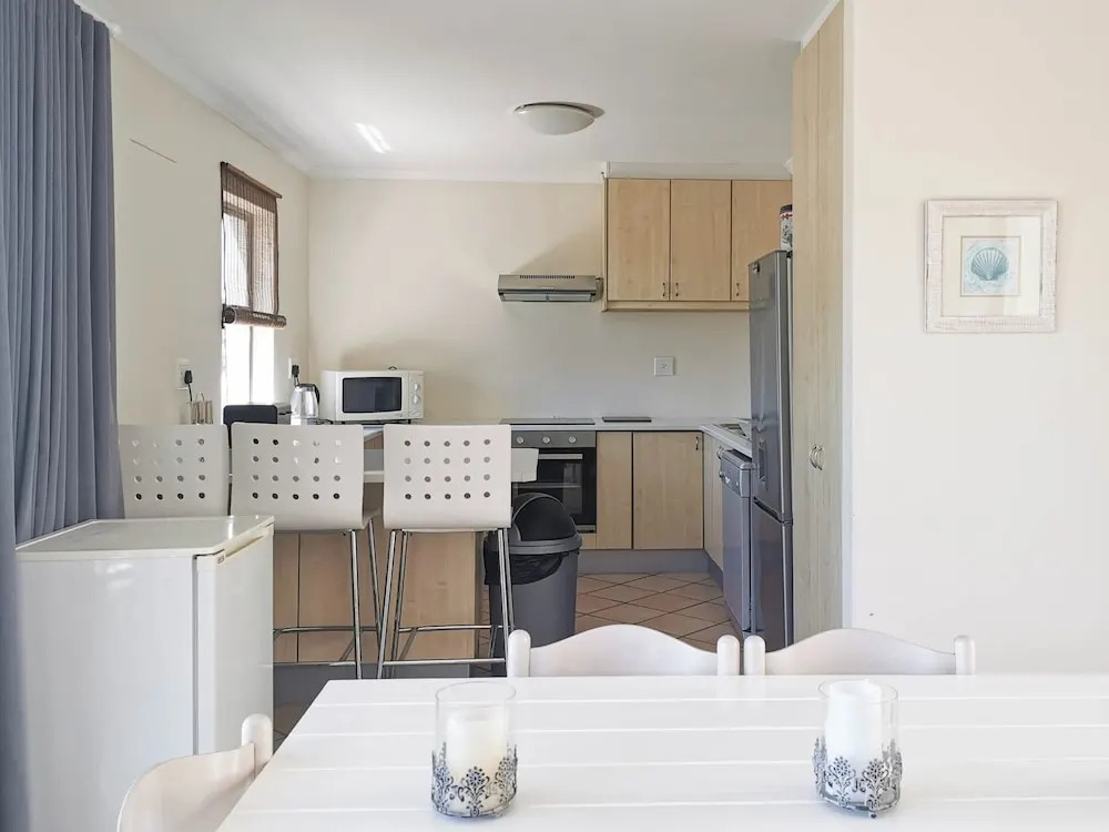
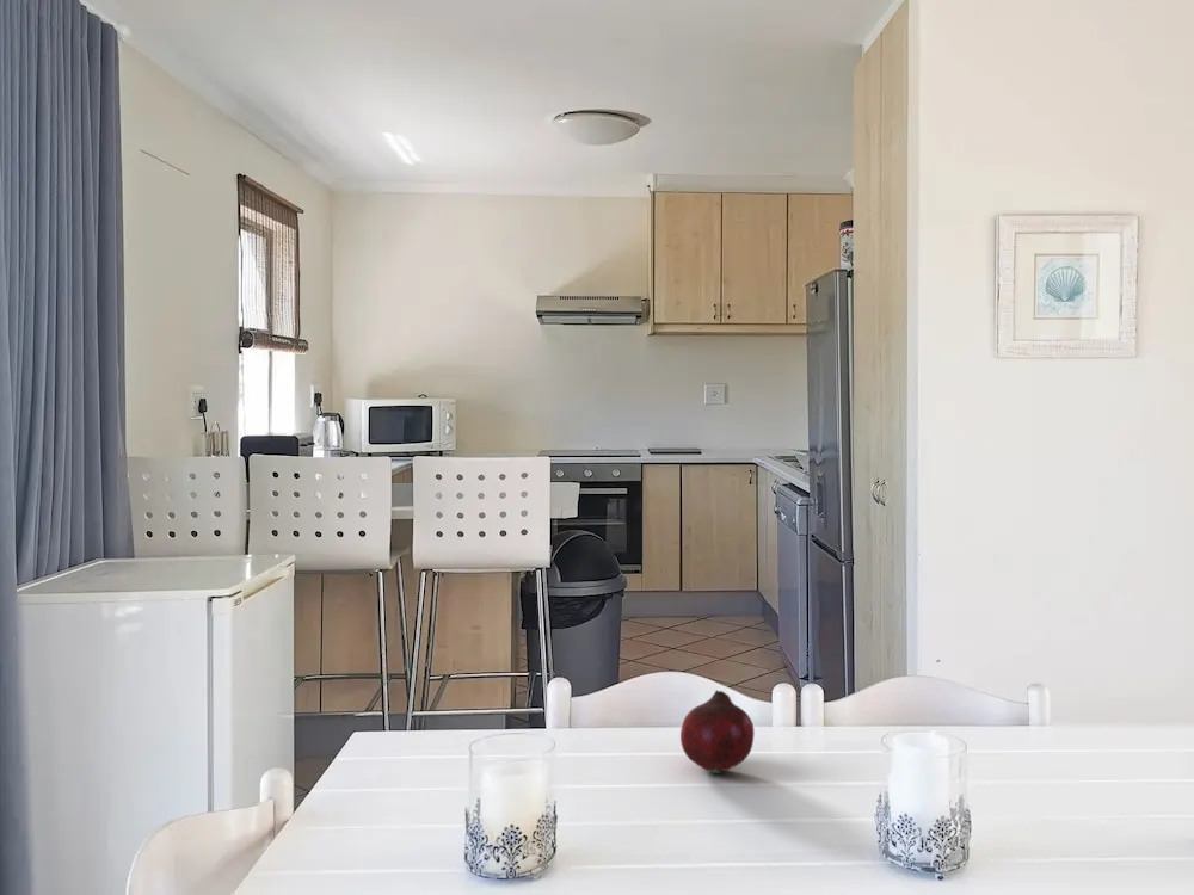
+ fruit (716, 730)
